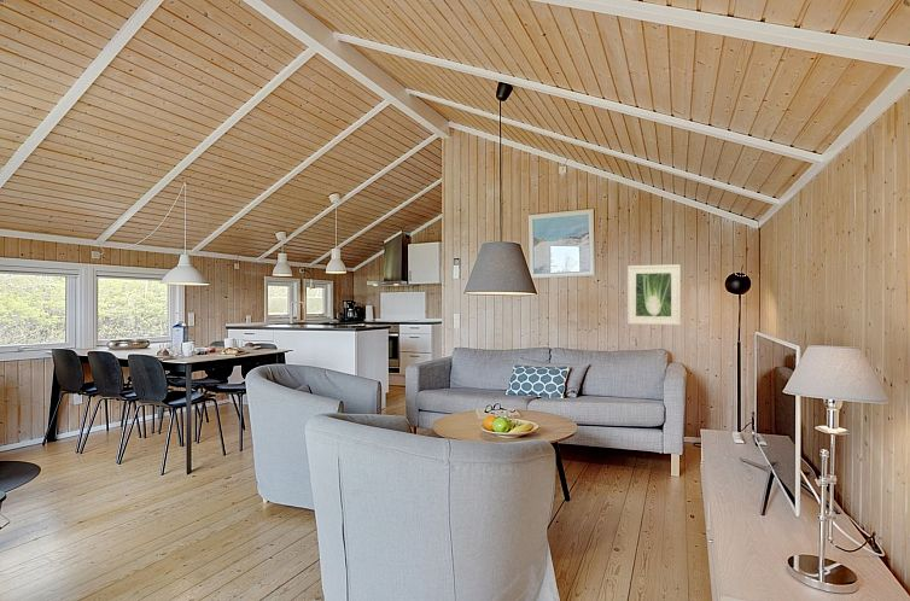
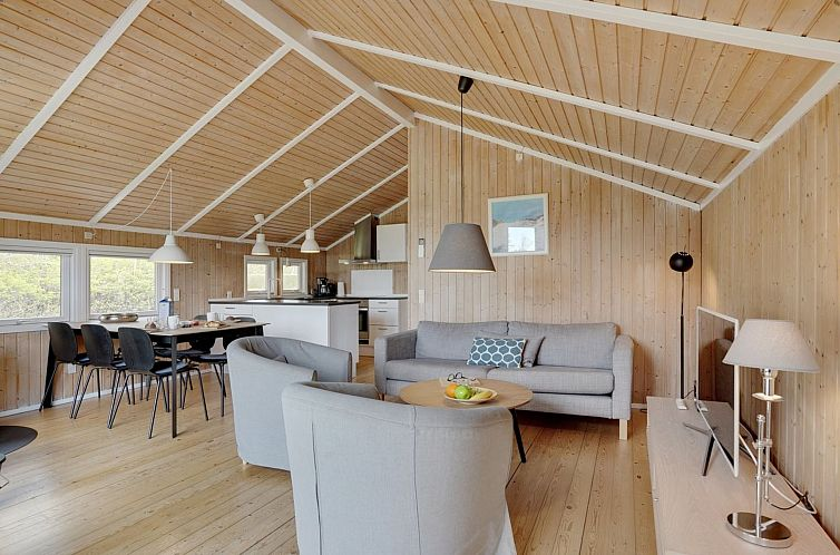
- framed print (653, 294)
